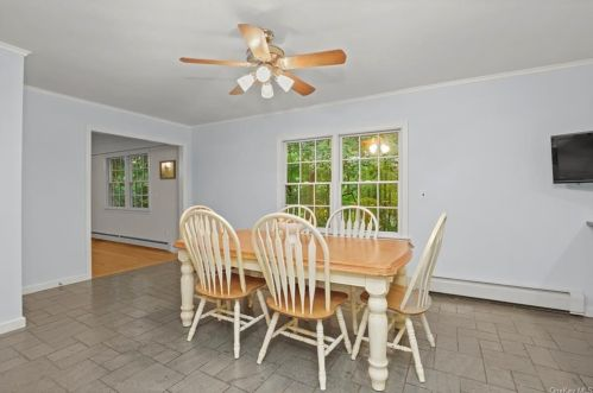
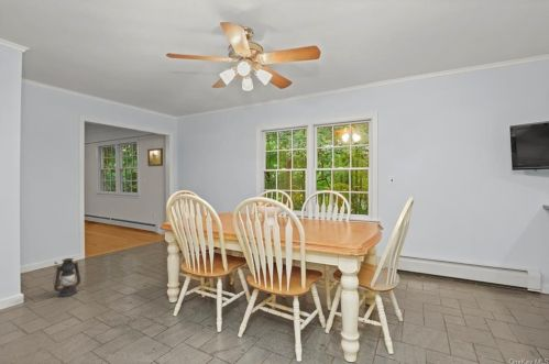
+ lantern (67, 275)
